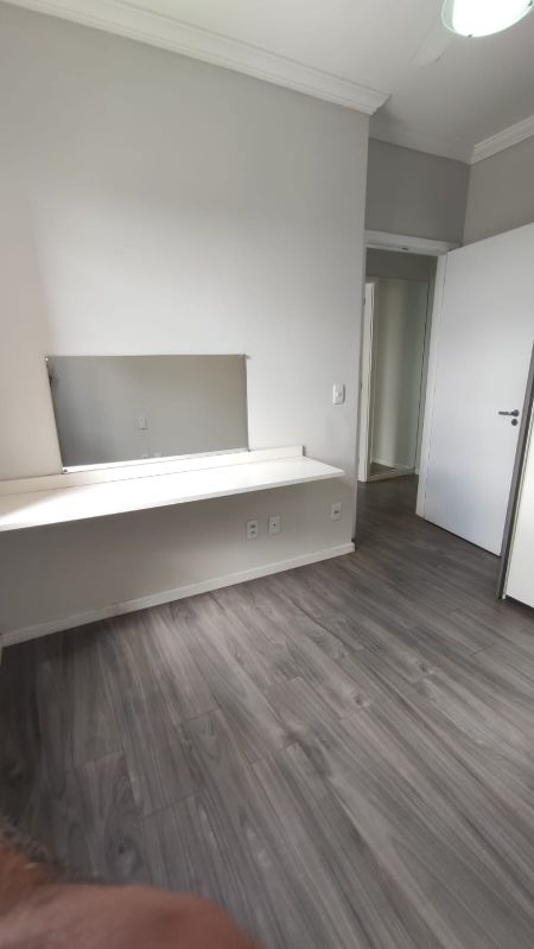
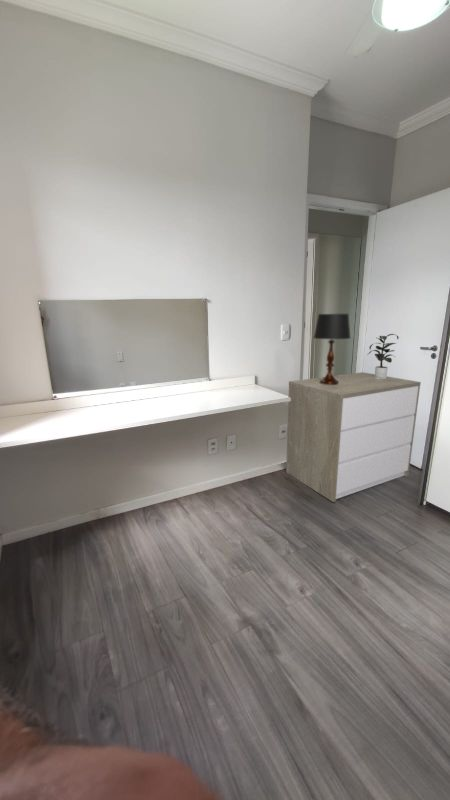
+ potted plant (379, 355)
+ table lamp (331, 349)
+ dresser (349, 429)
